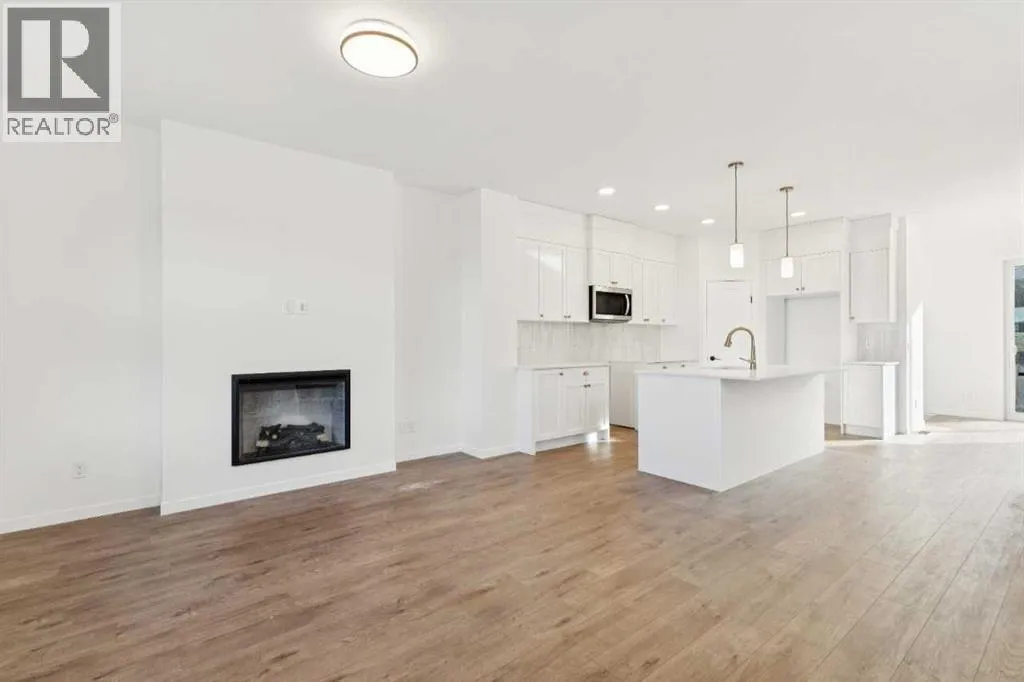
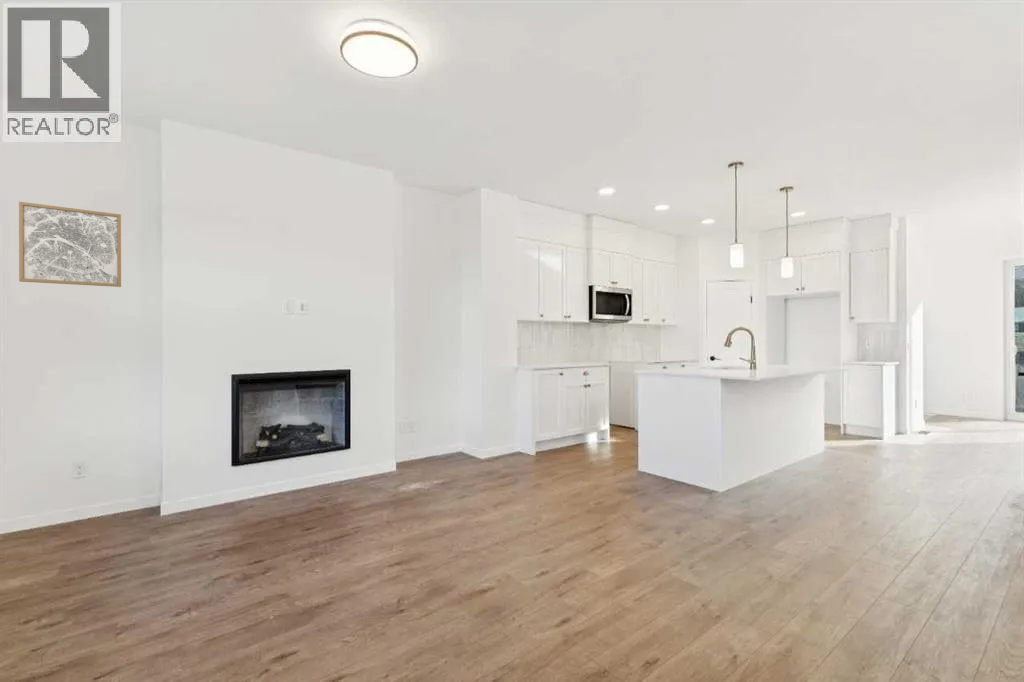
+ wall art (72, 246)
